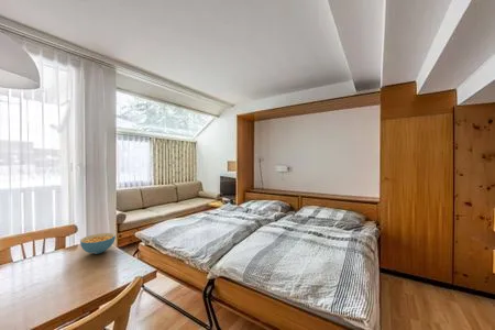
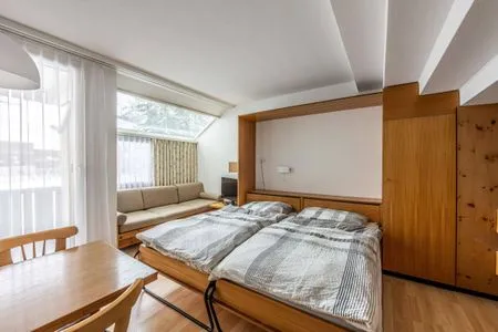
- cereal bowl (98, 244)
